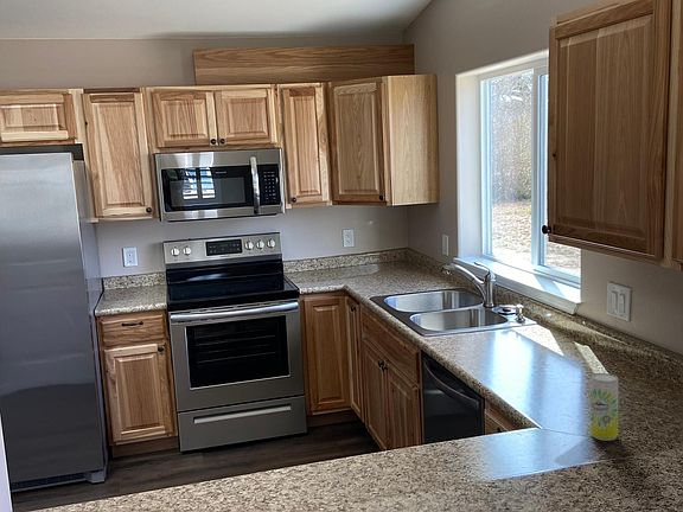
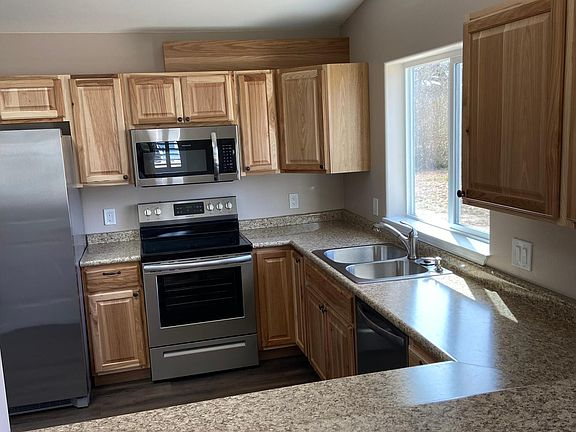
- beverage can (604, 407)
